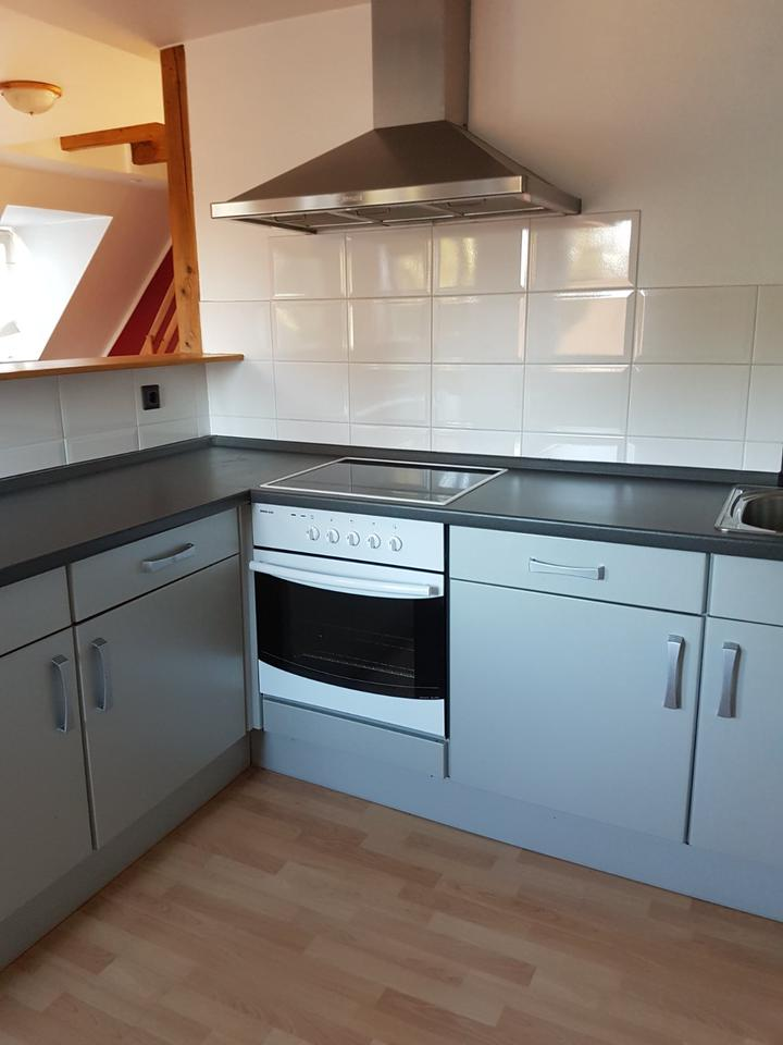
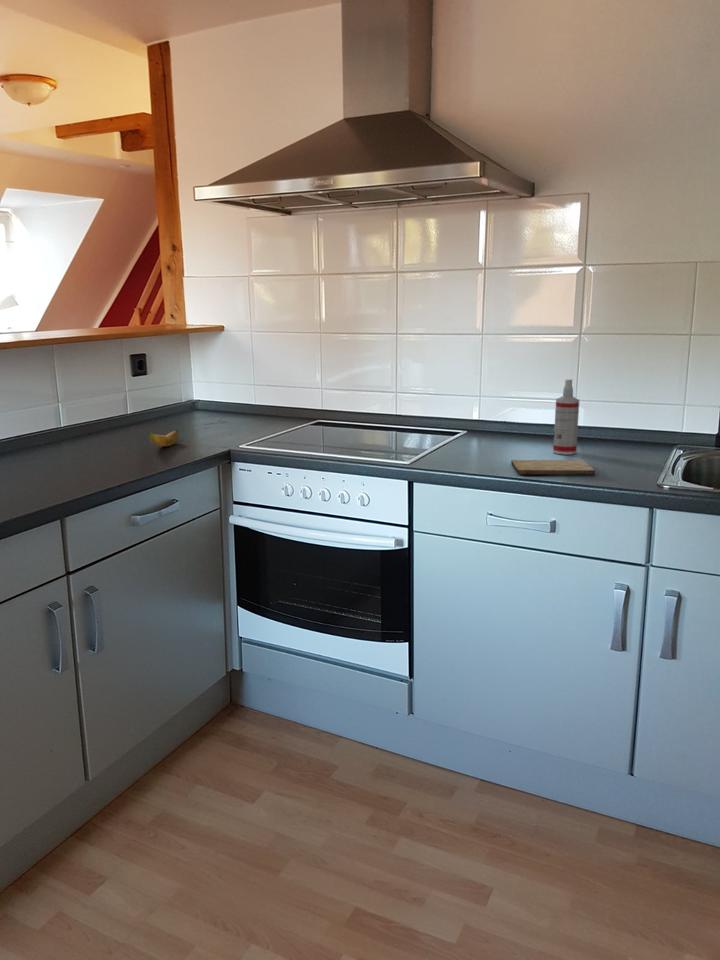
+ banana (163, 436)
+ spray bottle (566, 416)
+ cutting board (551, 467)
